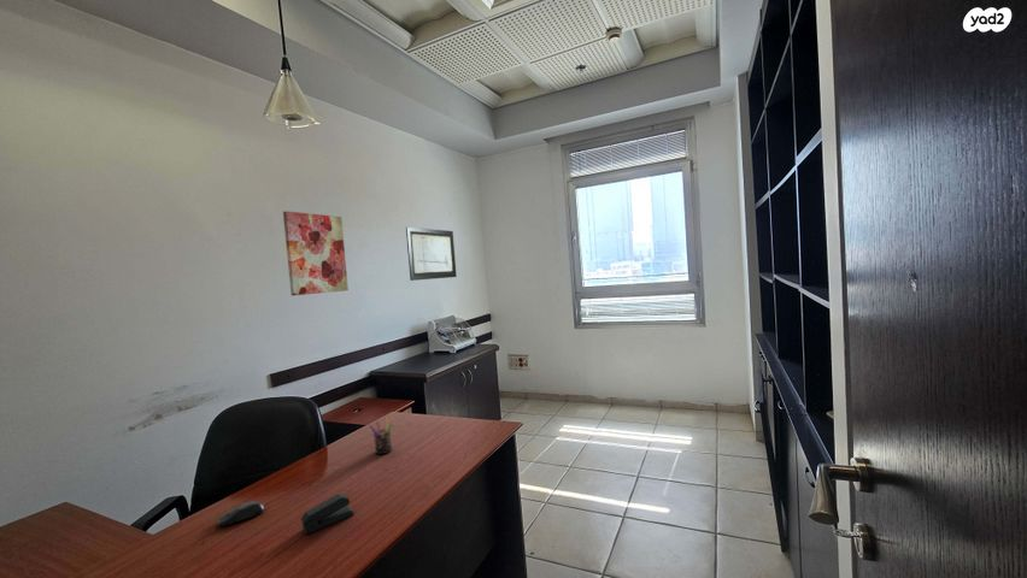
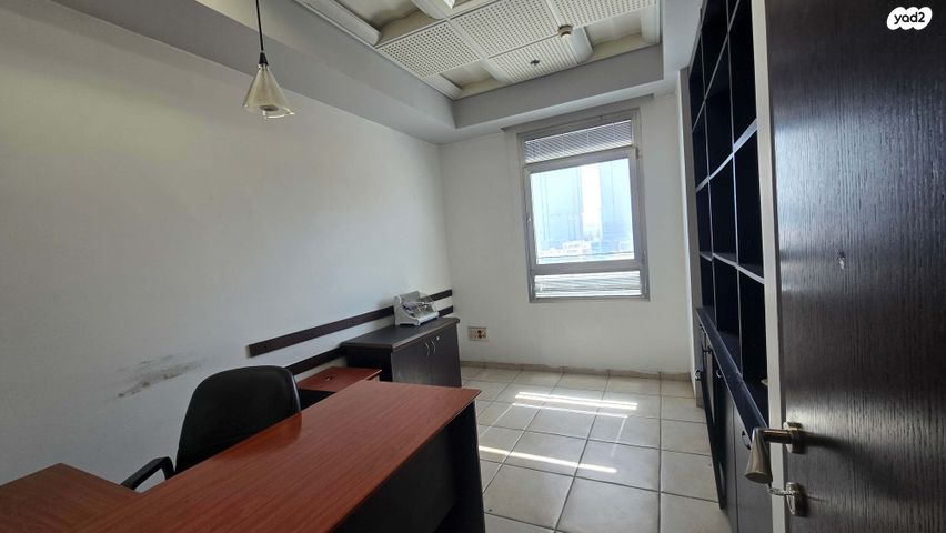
- wall art (317, 253)
- wall art (433, 253)
- stapler (327, 511)
- computer mouse (239, 512)
- pen holder (383, 435)
